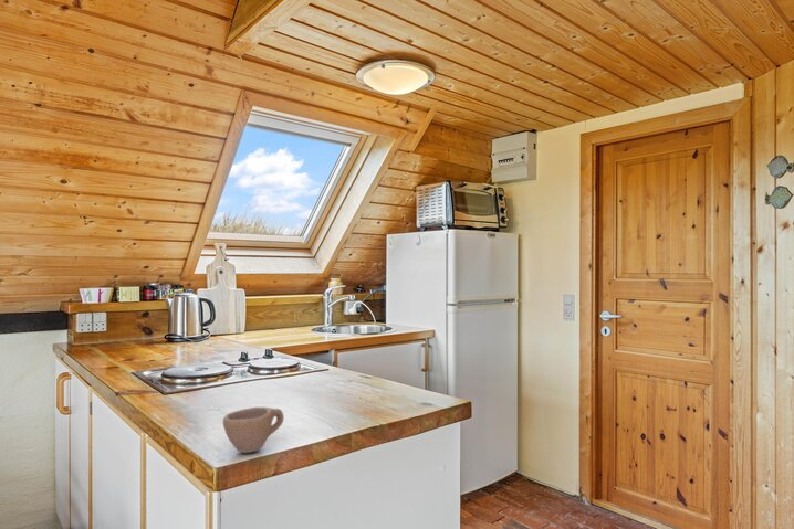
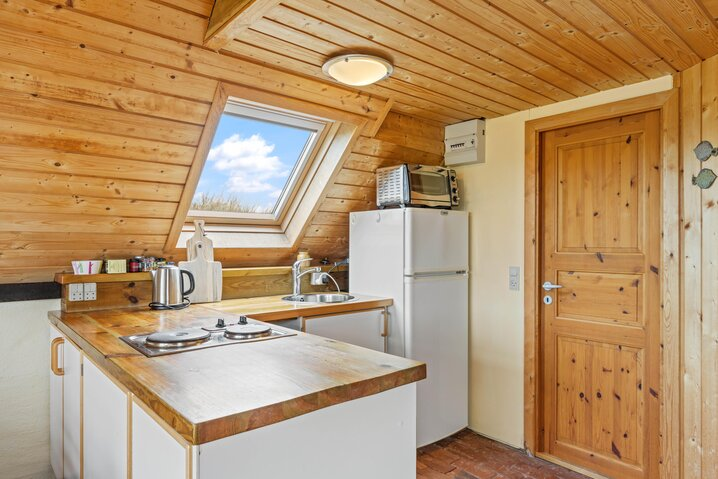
- cup (254, 429)
